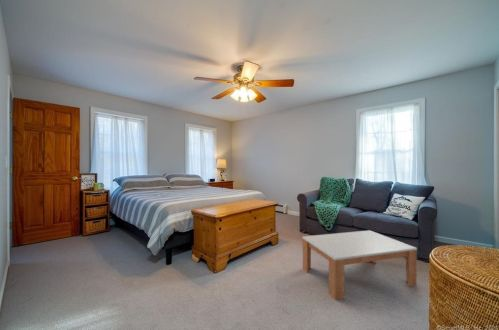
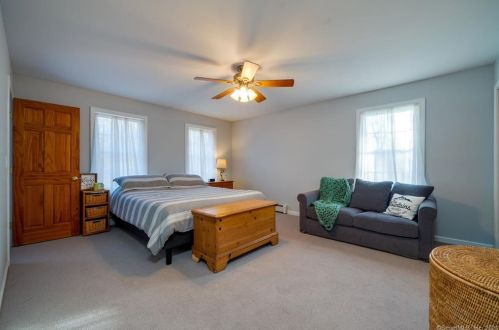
- coffee table (355, 259)
